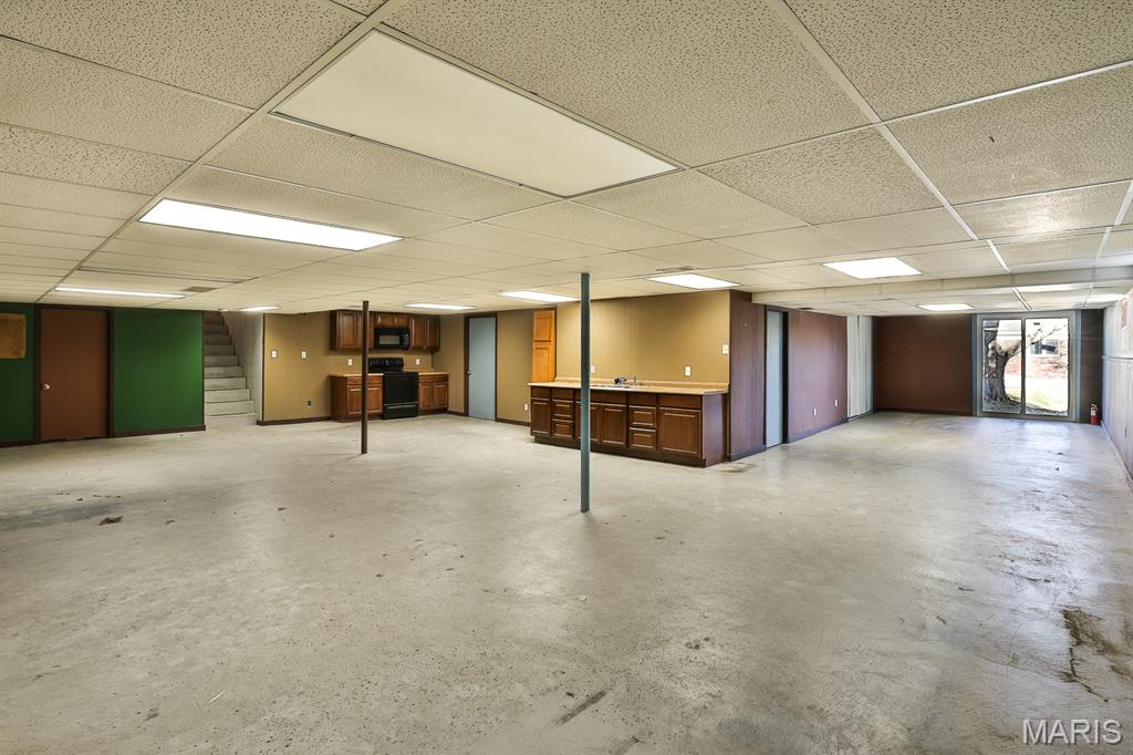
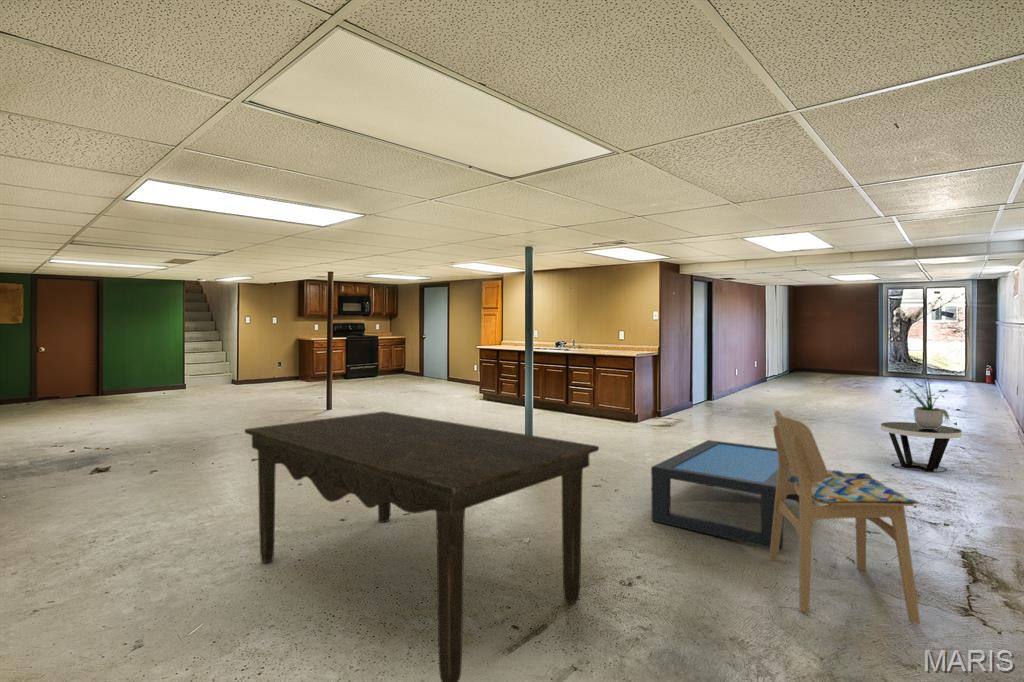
+ potted plant (918, 397)
+ coffee table (737, 484)
+ dining chair (834, 502)
+ side table (909, 446)
+ dining table (407, 508)
